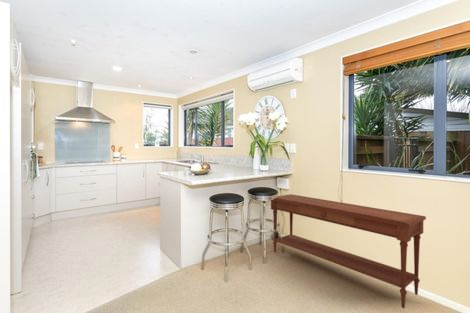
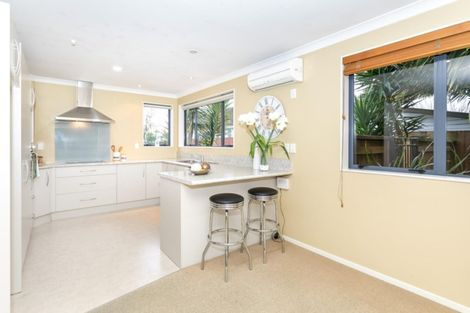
- console table (331, 247)
